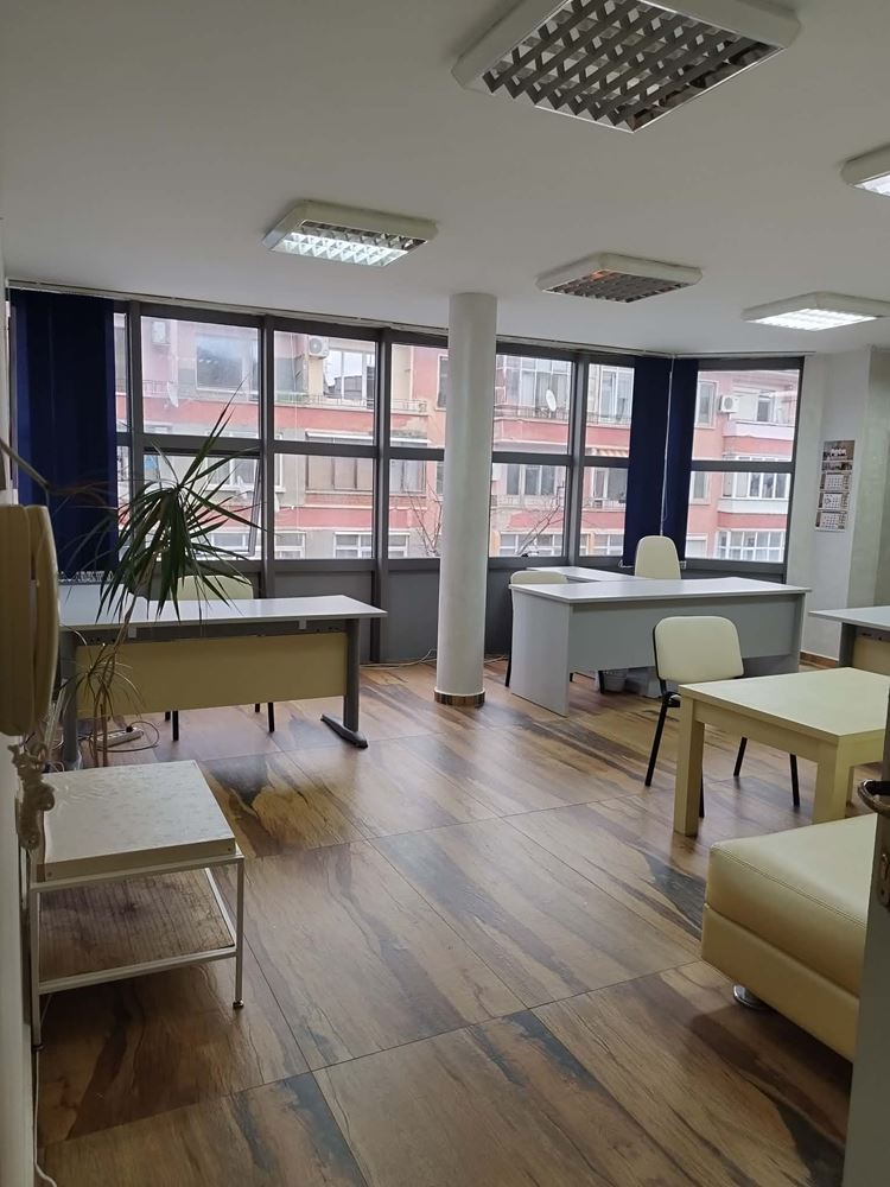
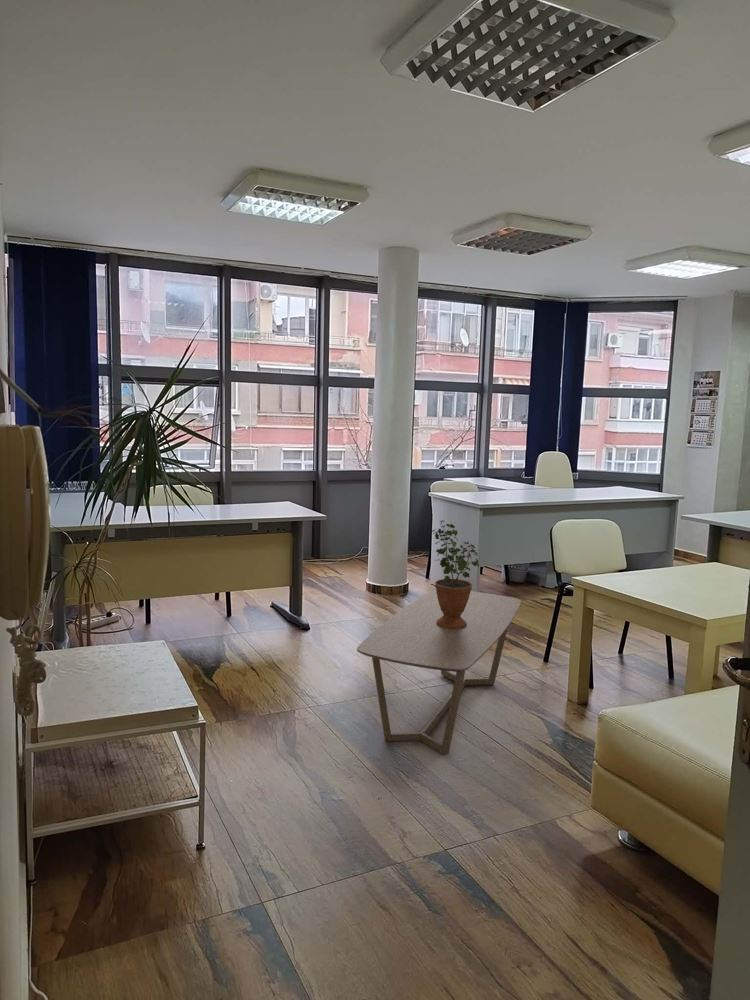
+ potted plant (451, 573)
+ coffee table (446, 665)
